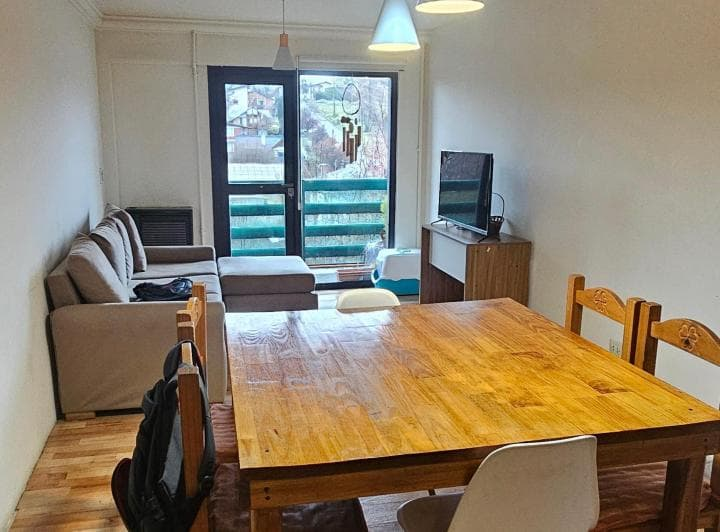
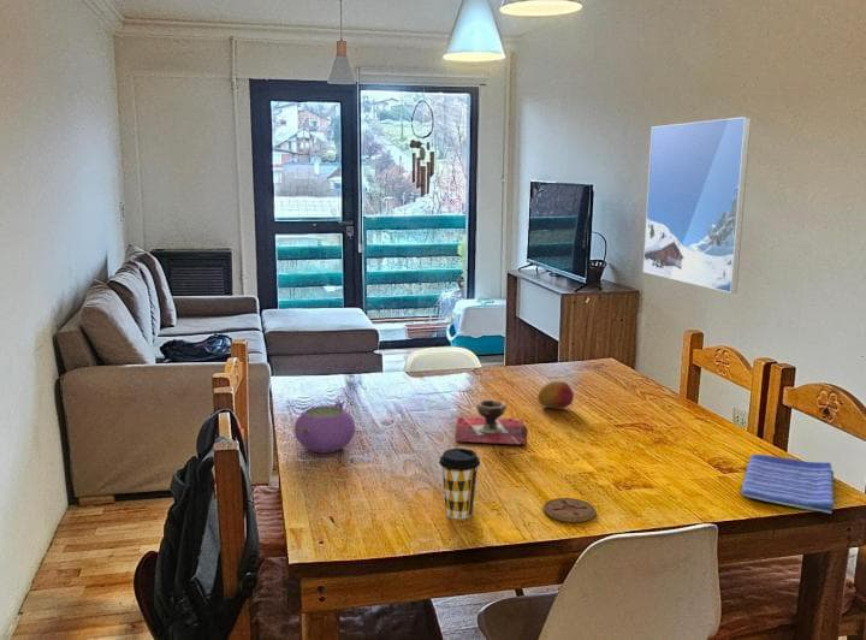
+ teapot (324, 429)
+ decorative bowl (491, 416)
+ coaster (569, 509)
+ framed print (690, 203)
+ coffee cup (458, 484)
+ dish towel (789, 479)
+ fruit (554, 395)
